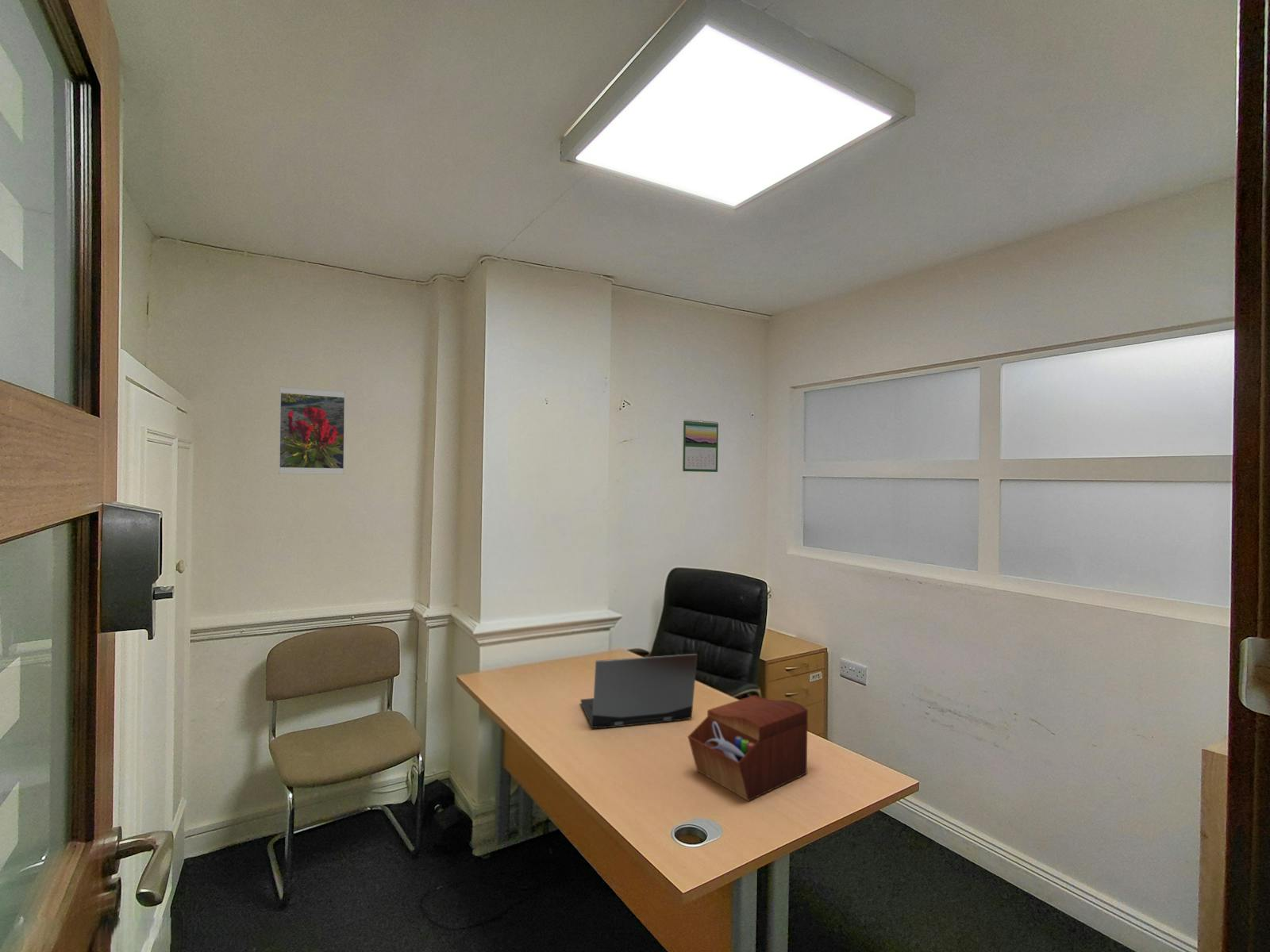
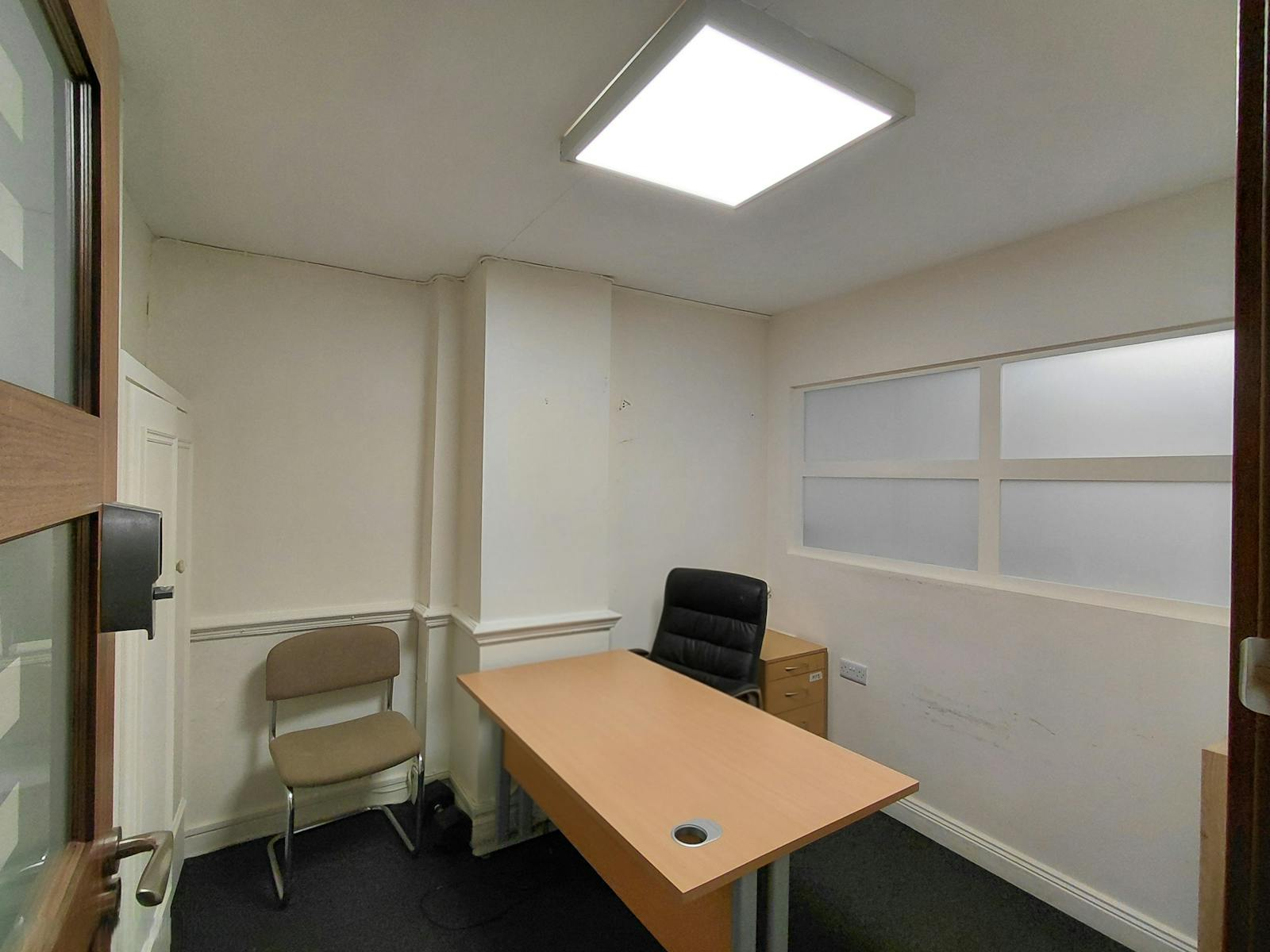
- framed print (313, 432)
- laptop computer (637, 680)
- sewing box (746, 739)
- calendar (700, 445)
